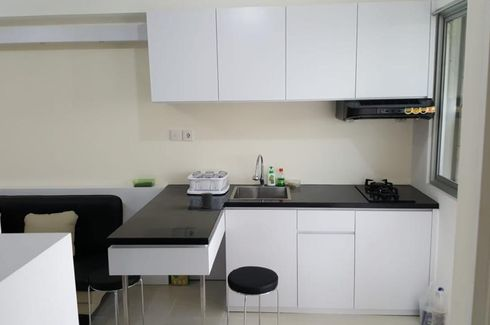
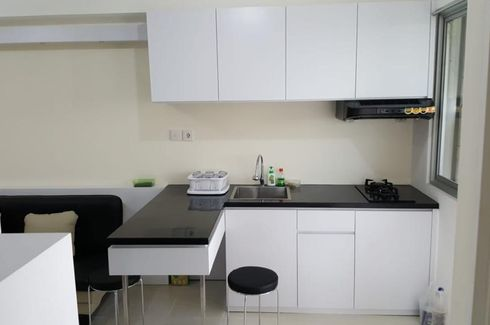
- mug (204, 200)
